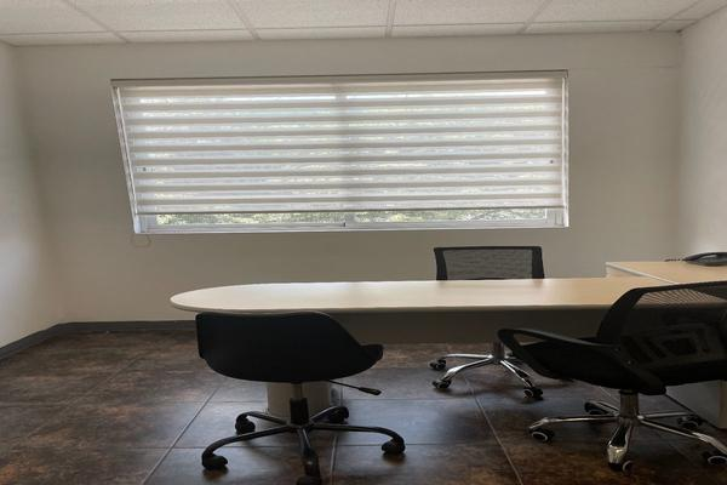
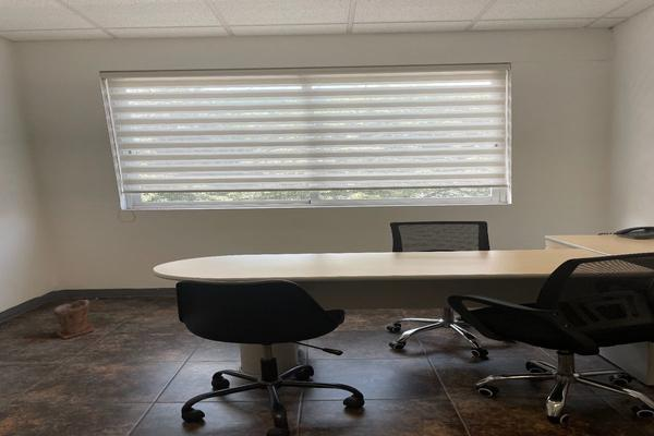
+ plant pot (73, 317)
